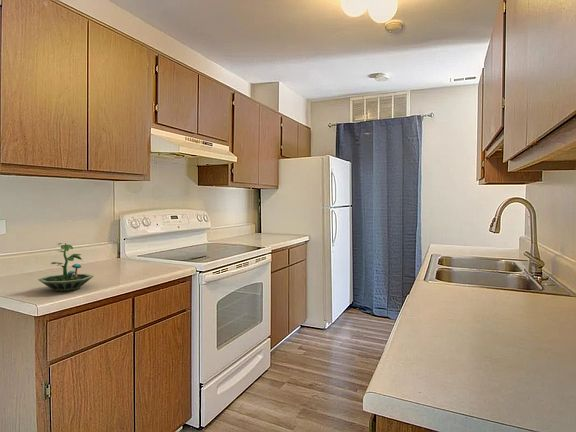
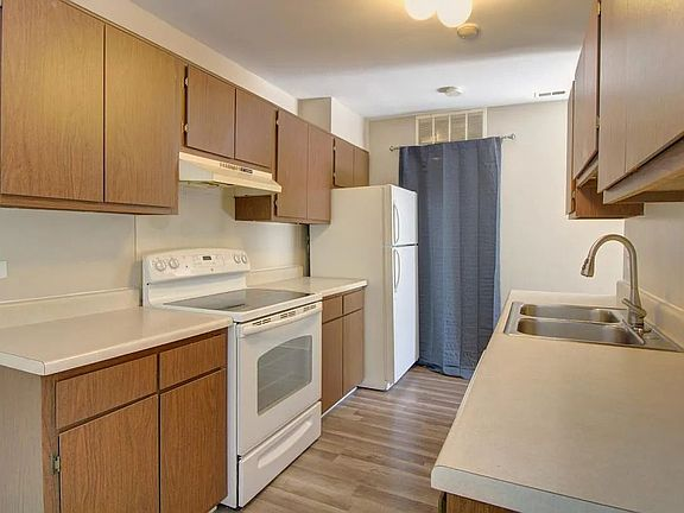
- terrarium (65, 251)
